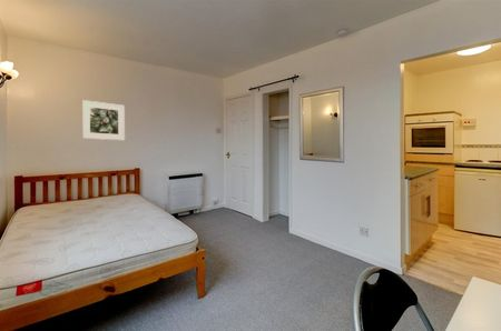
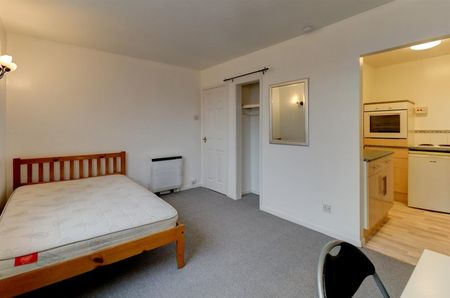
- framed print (104, 121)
